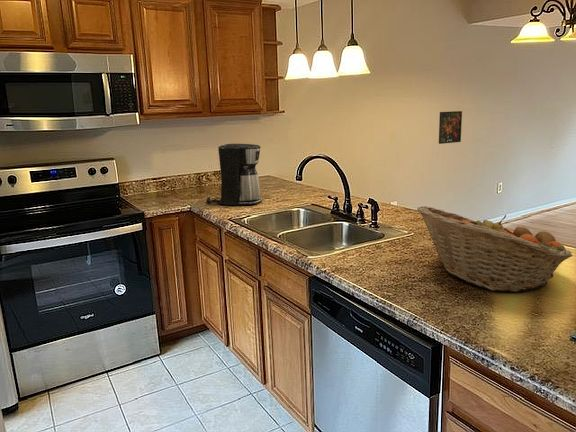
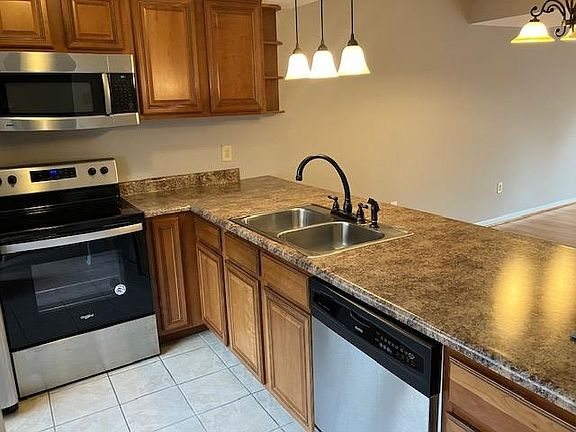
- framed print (450, 127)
- coffee maker (235, 173)
- fruit basket (487, 241)
